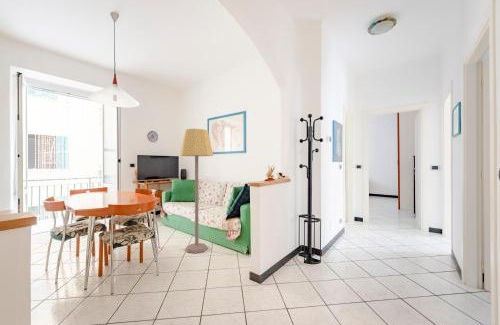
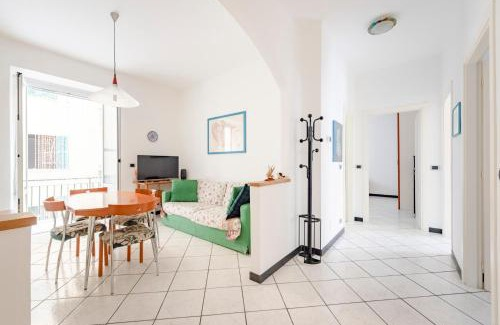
- lamp (196, 189)
